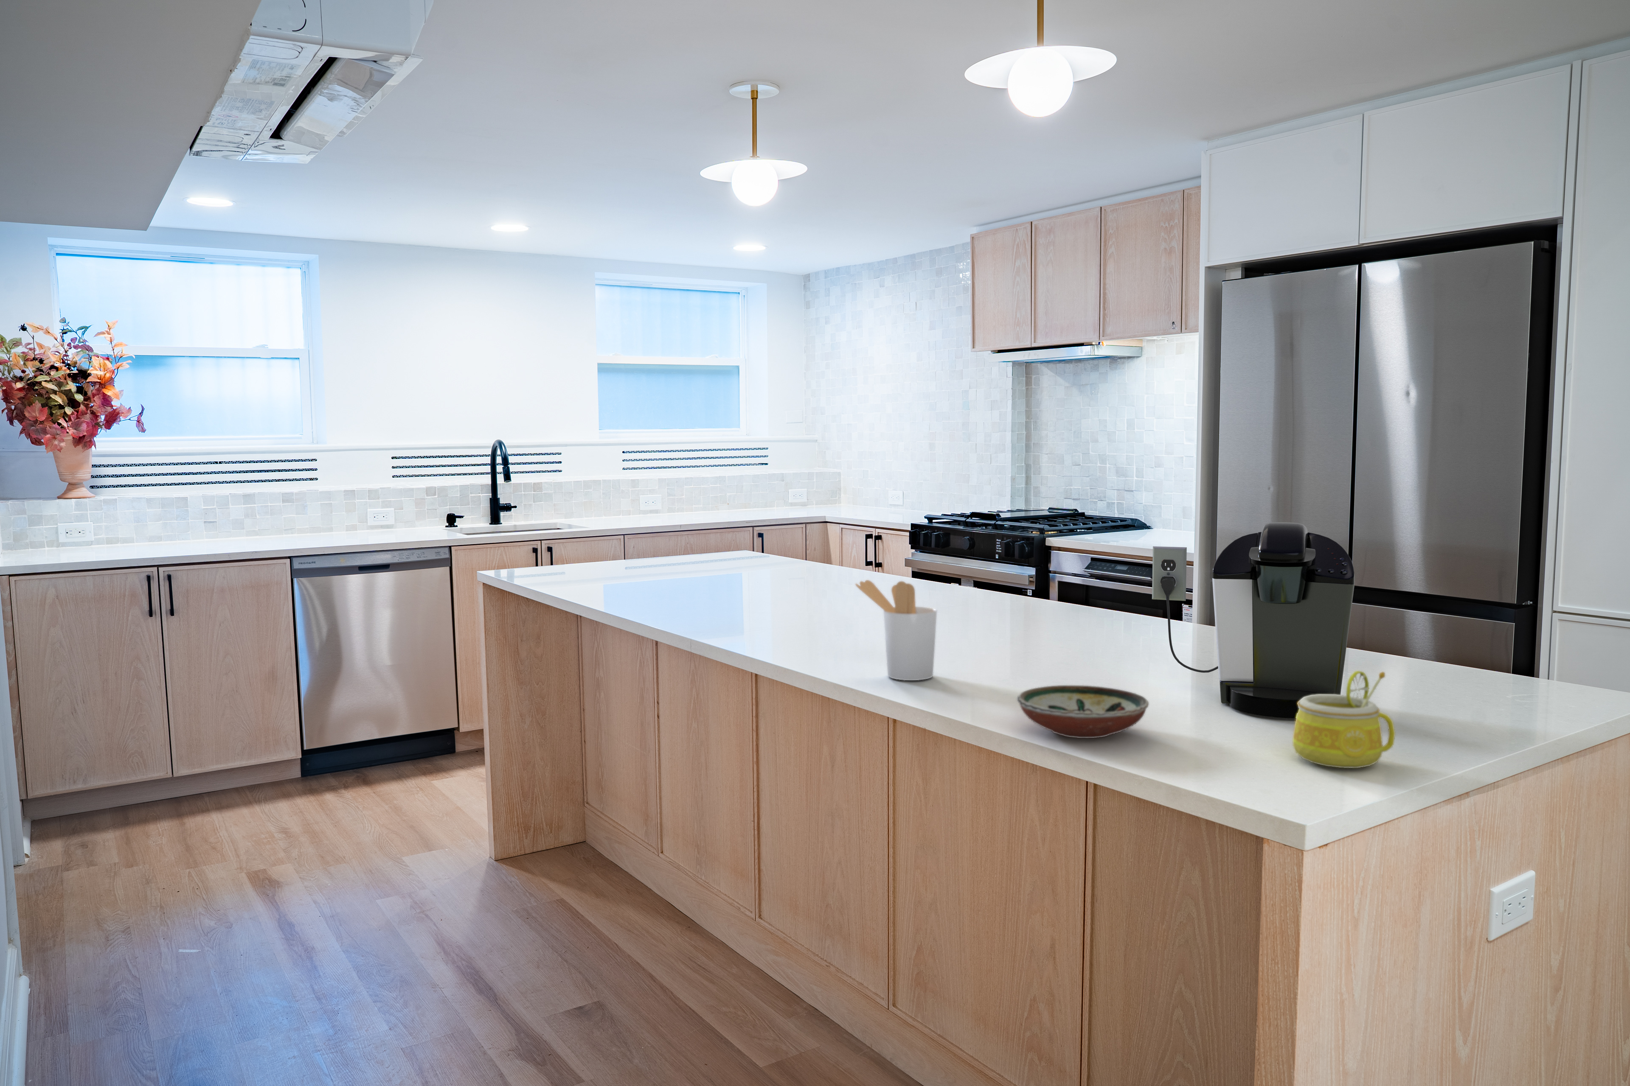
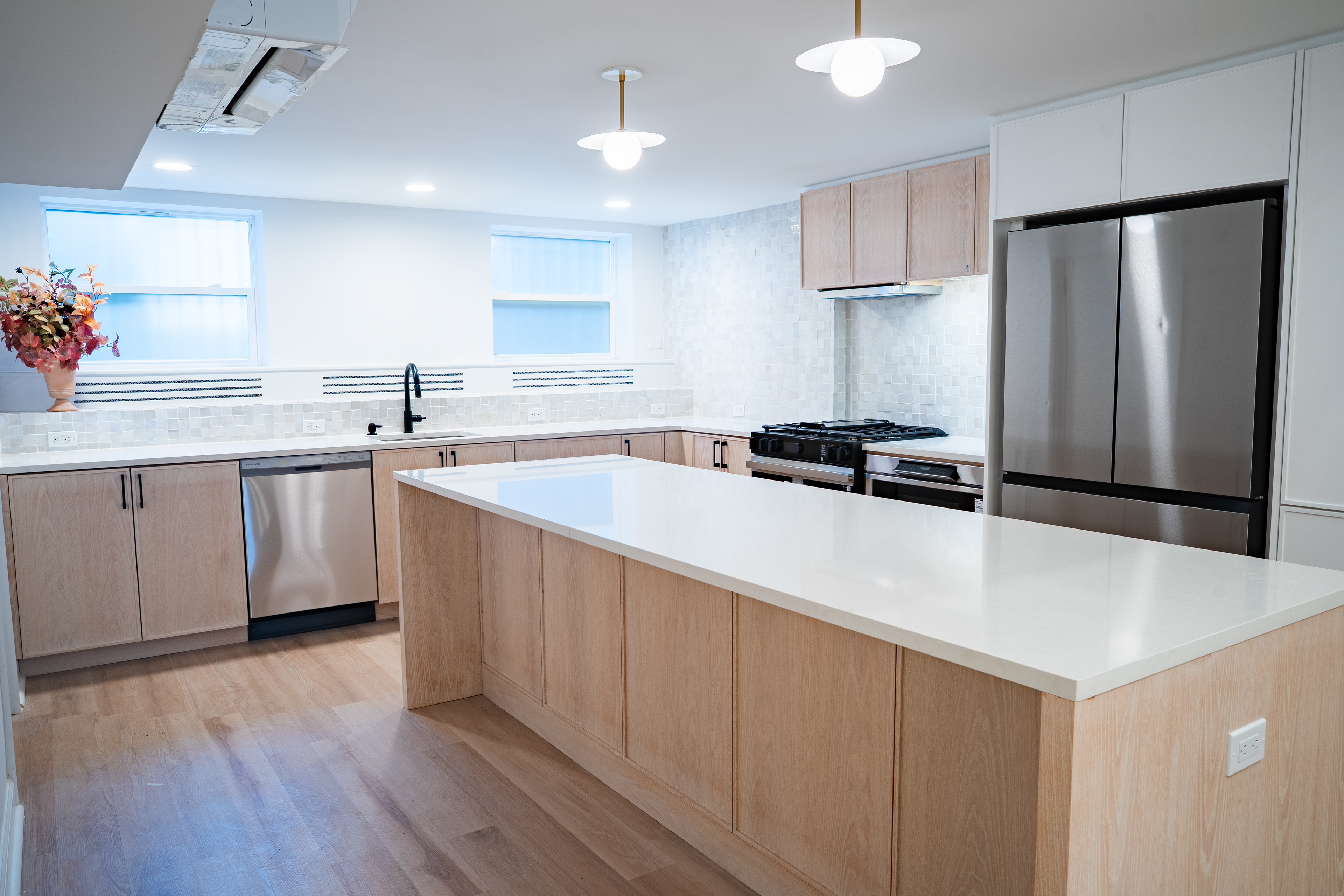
- utensil holder (896, 627)
- mug (1346, 716)
- coffee maker (1243, 611)
- decorative bowl (1082, 714)
